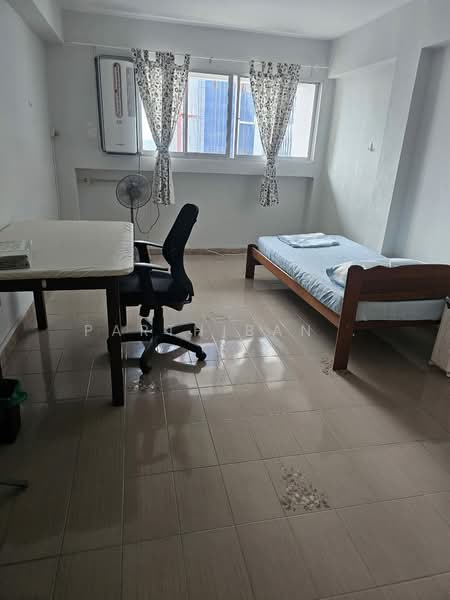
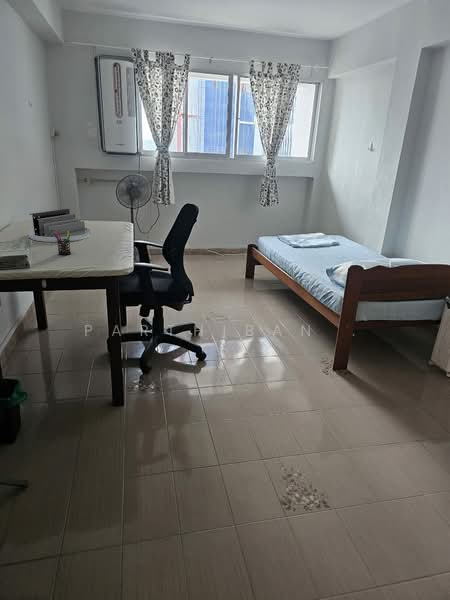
+ pen holder (64, 242)
+ desk organizer (59, 224)
